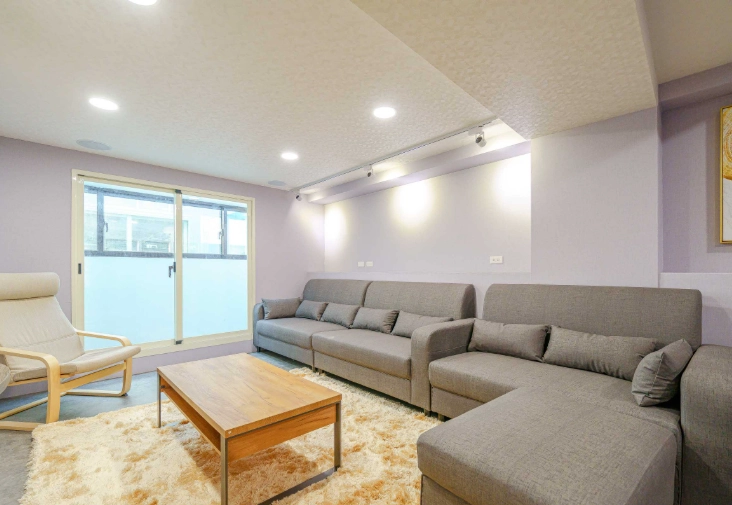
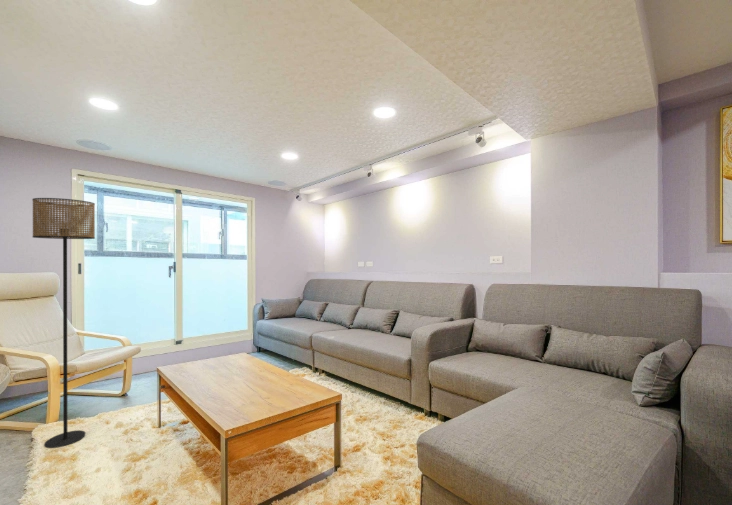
+ floor lamp (65, 320)
